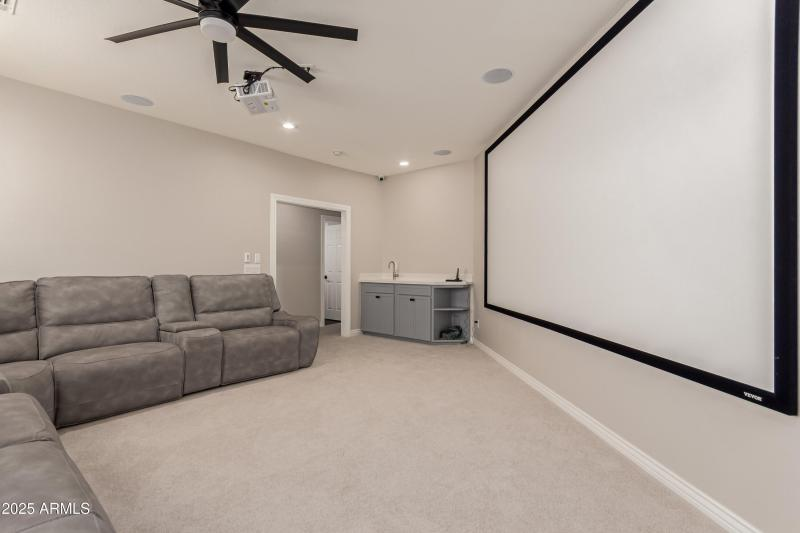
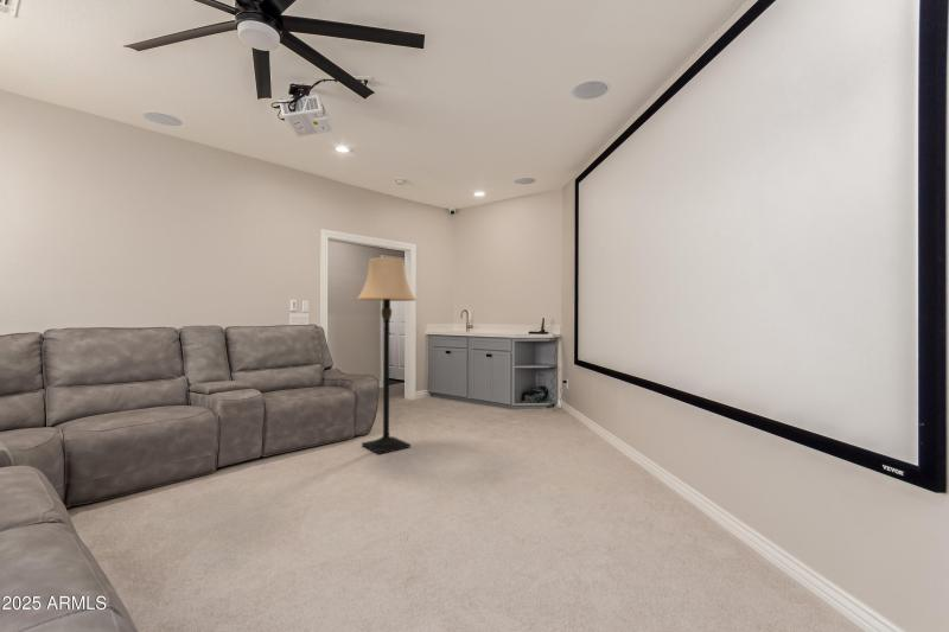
+ lamp (386, 352)
